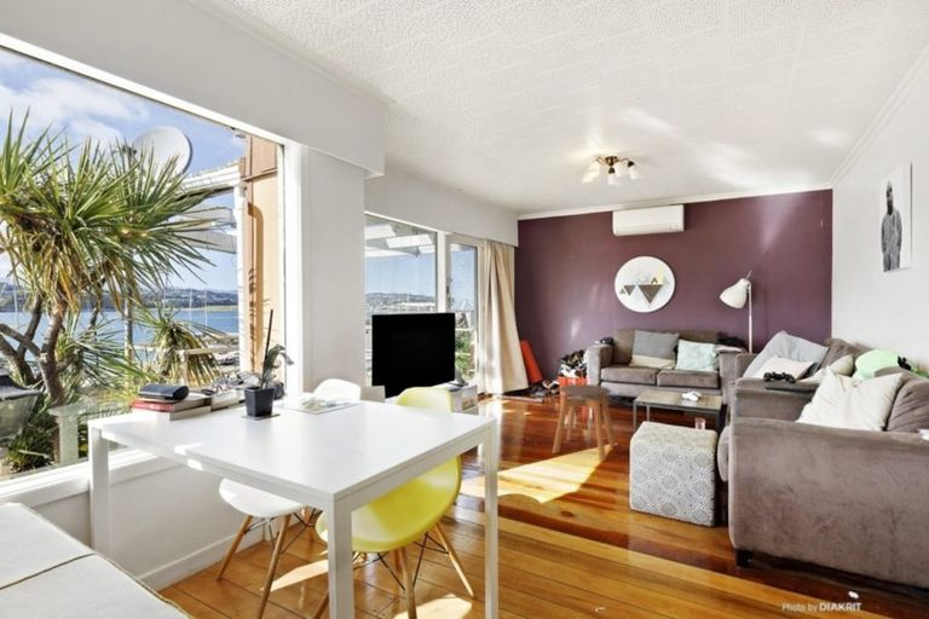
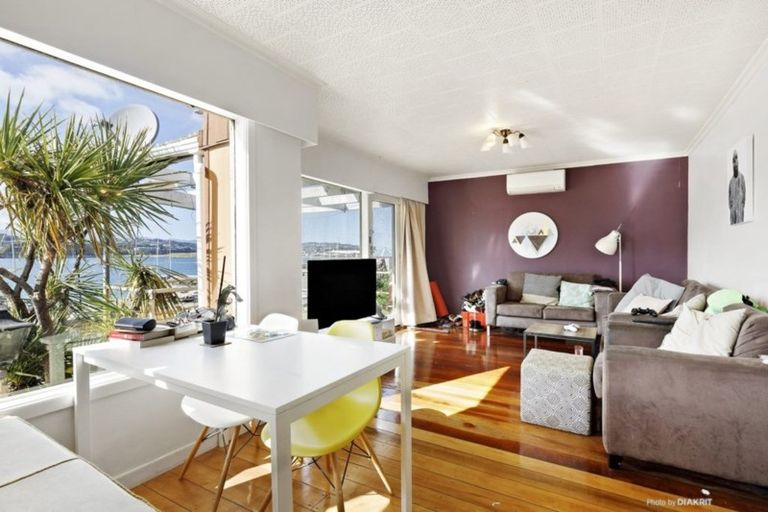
- stool (594, 416)
